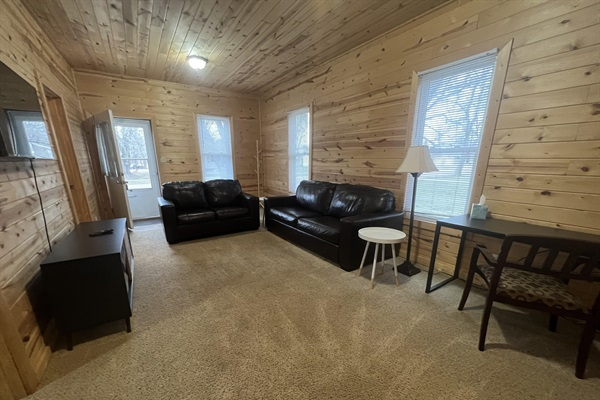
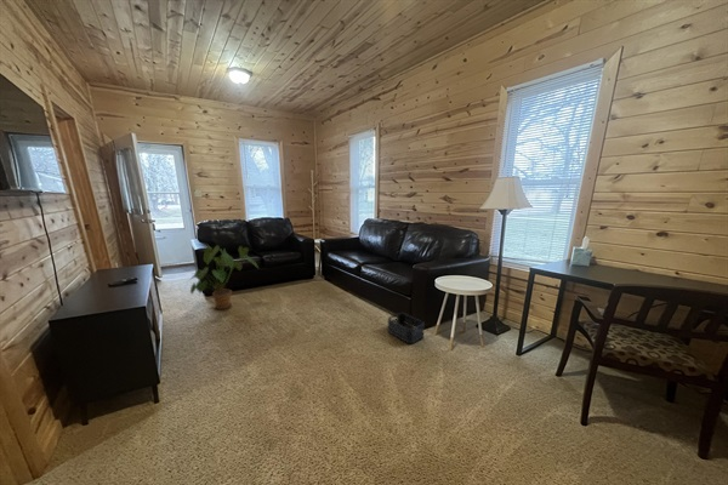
+ house plant (224, 274)
+ storage bin (405, 327)
